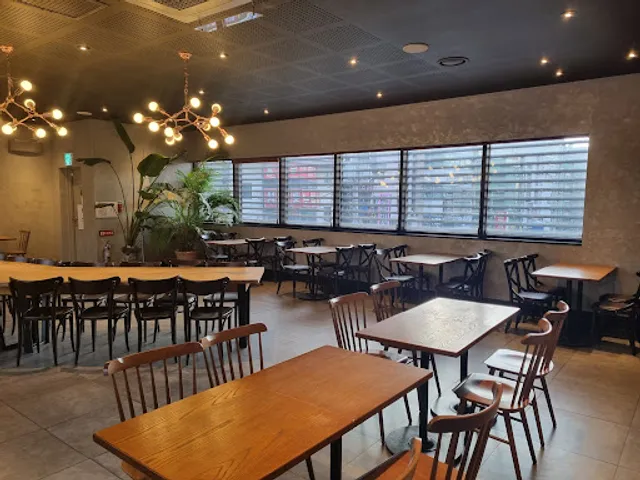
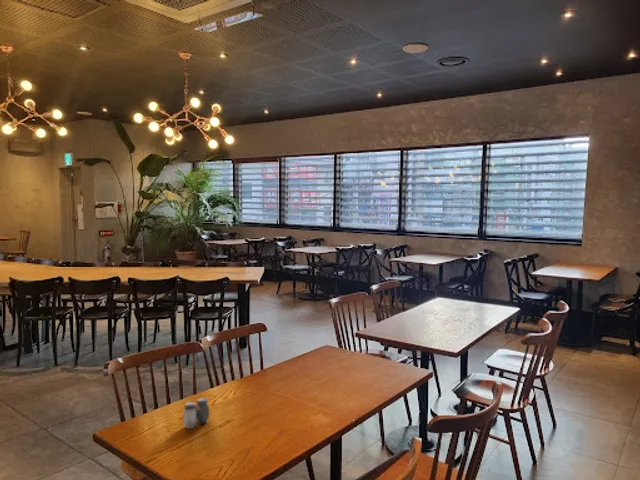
+ salt and pepper shaker (196, 412)
